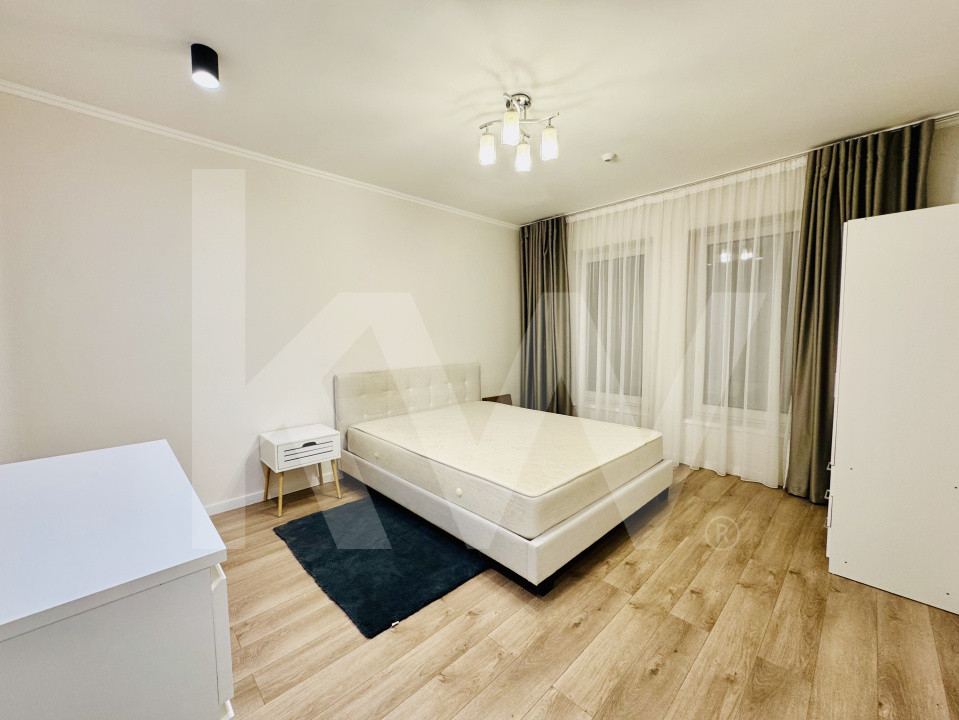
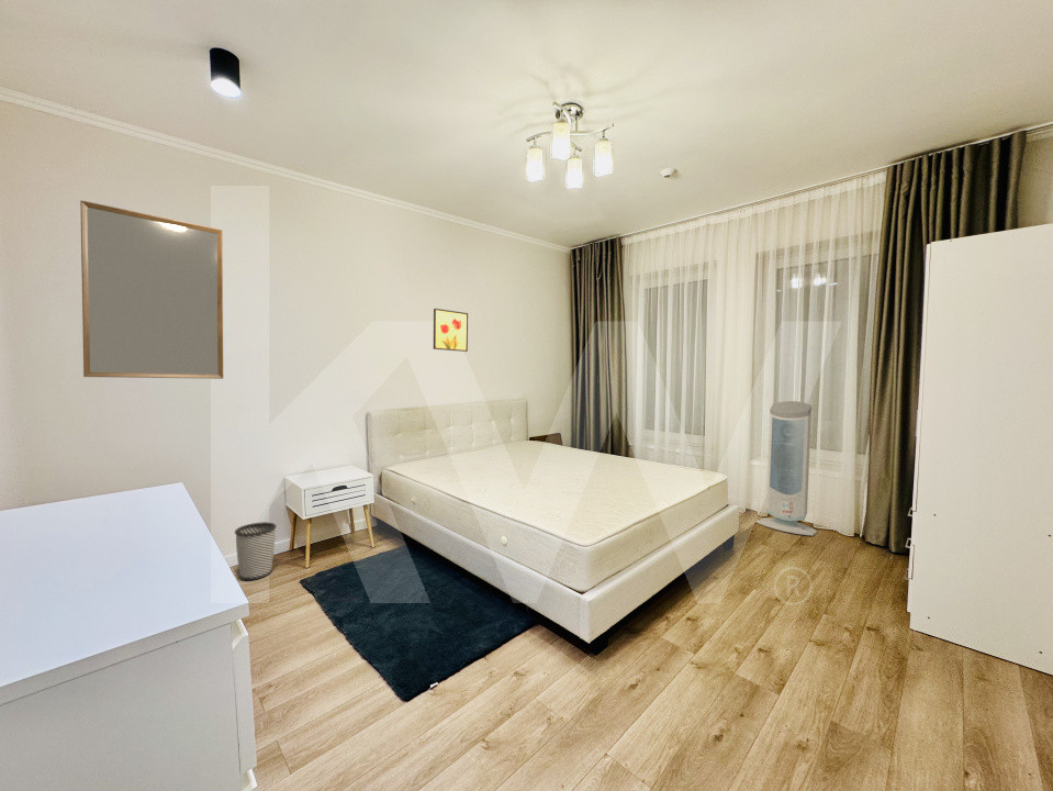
+ wastebasket (256, 550)
+ home mirror (158, 298)
+ air purifier (787, 464)
+ wall art (450, 331)
